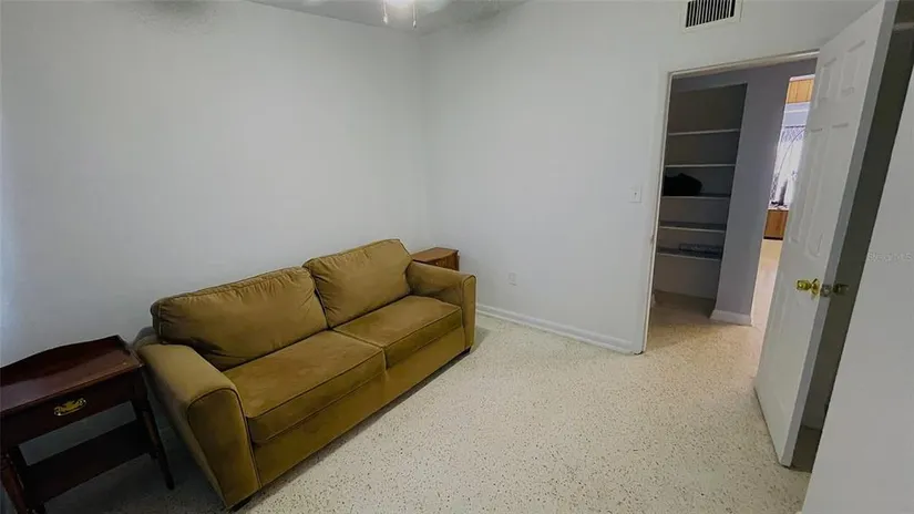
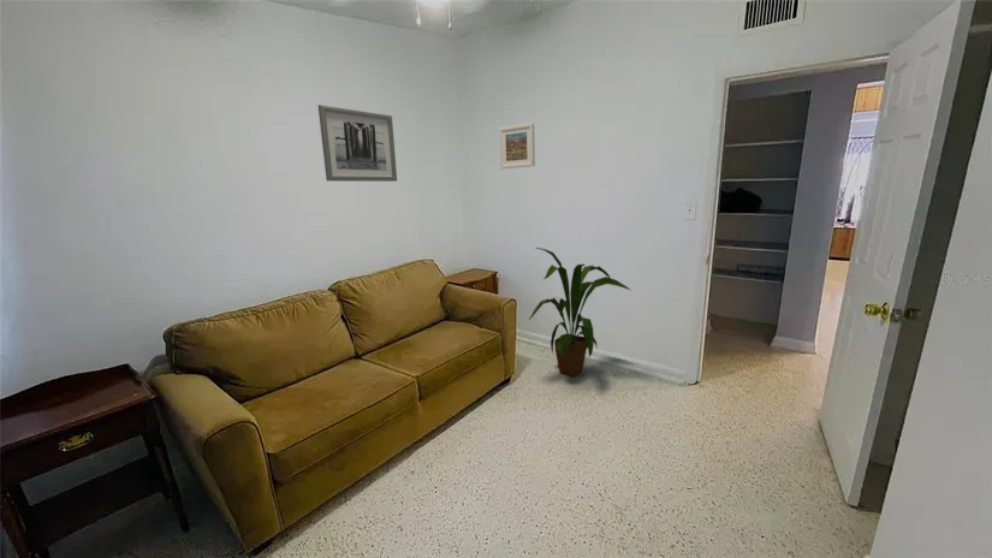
+ house plant (580, 313)
+ wall art (361, 146)
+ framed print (516, 147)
